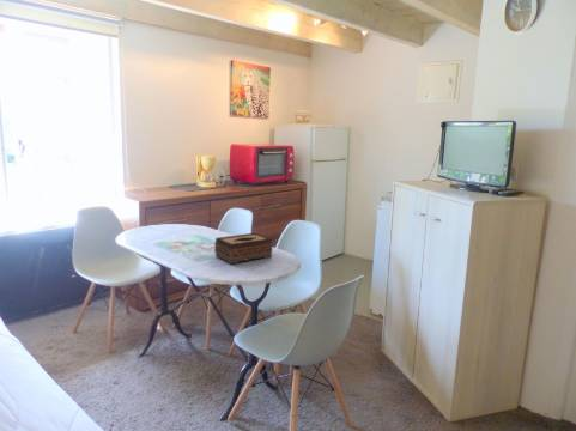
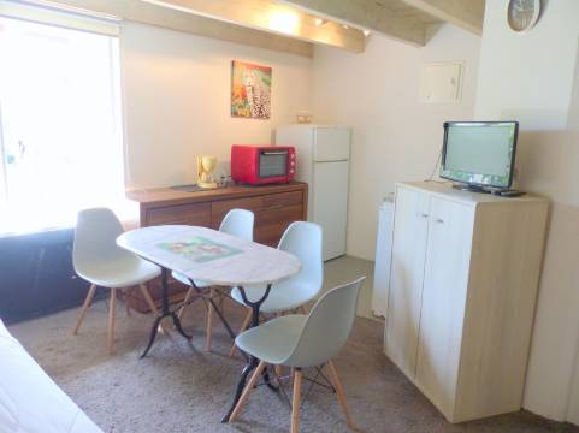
- tissue box (243, 247)
